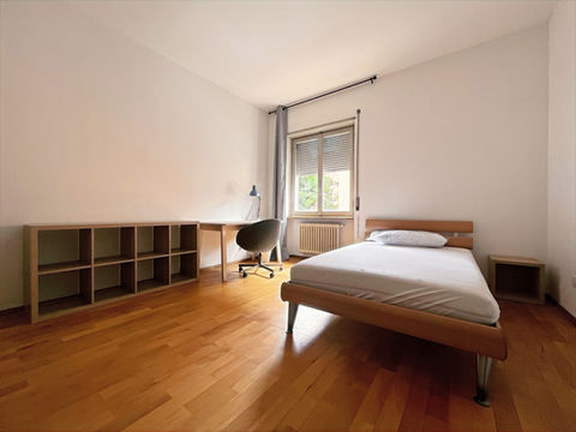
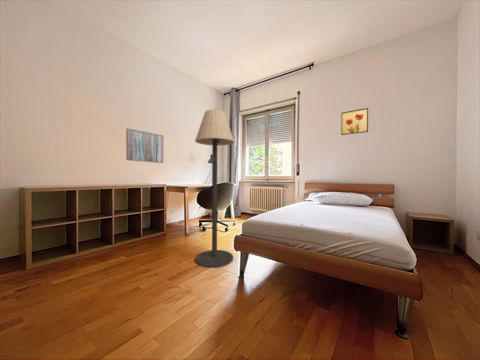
+ wall art (354, 122)
+ wall art (146, 147)
+ floor lamp (214, 186)
